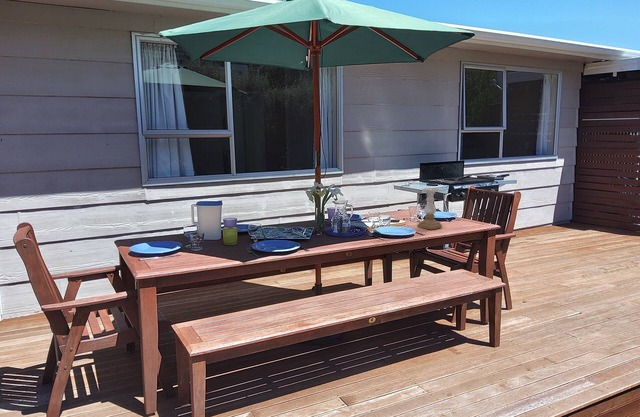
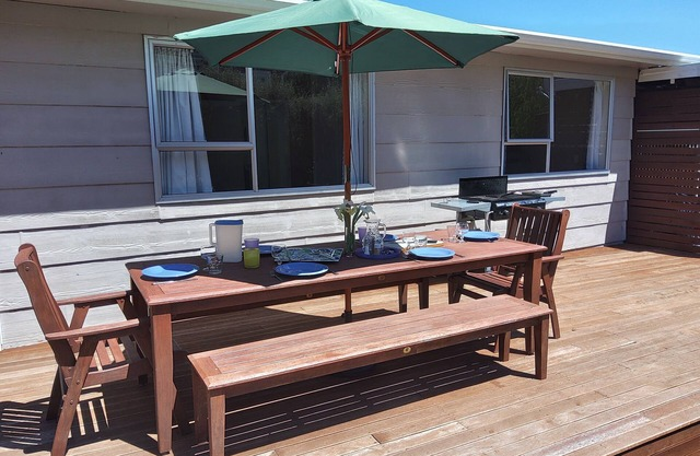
- candle holder (430, 208)
